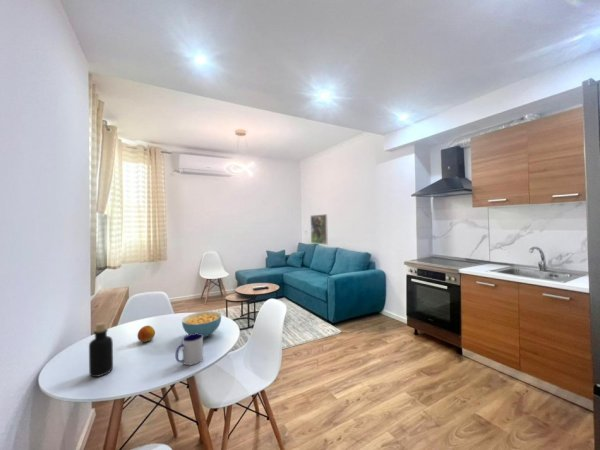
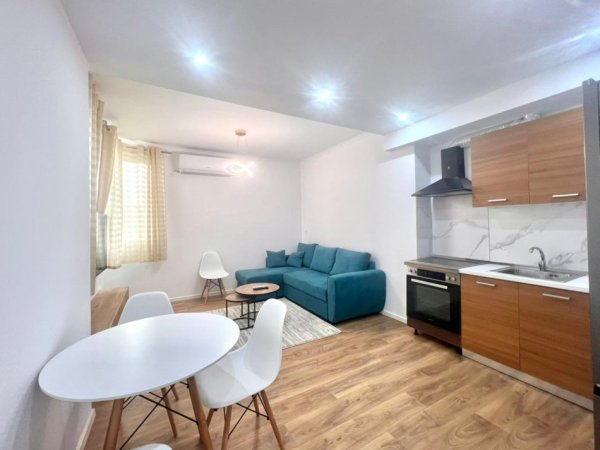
- mug (189, 350)
- bottle (101, 348)
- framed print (318, 229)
- cereal bowl (202, 326)
- fruit (146, 333)
